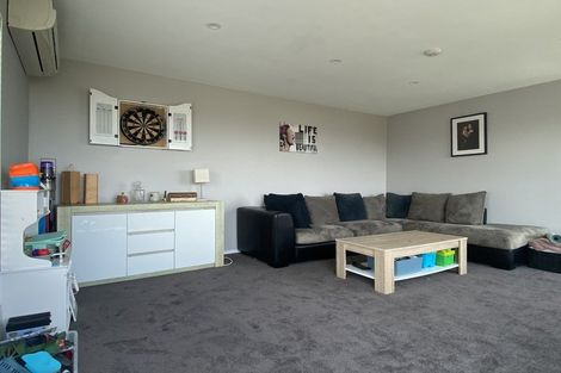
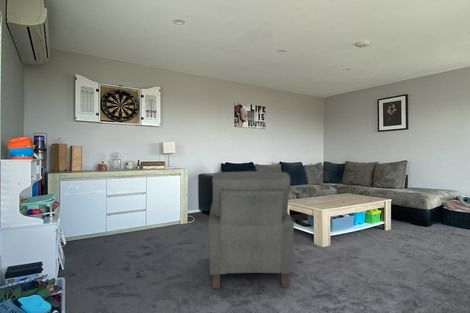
+ chair (247, 221)
